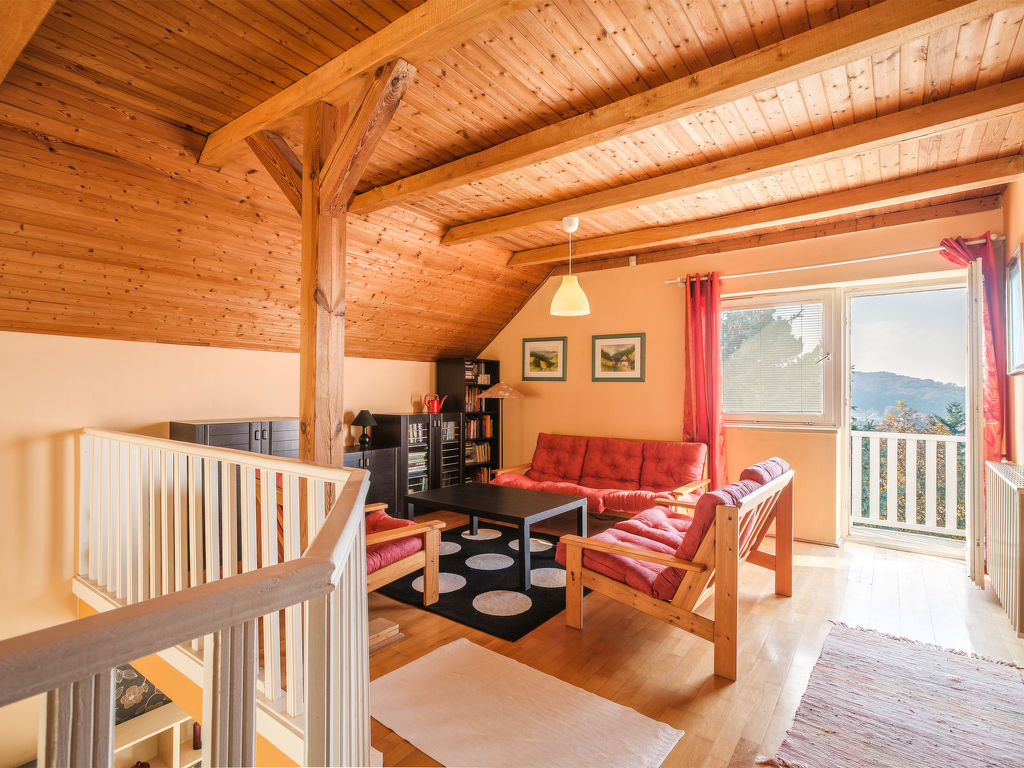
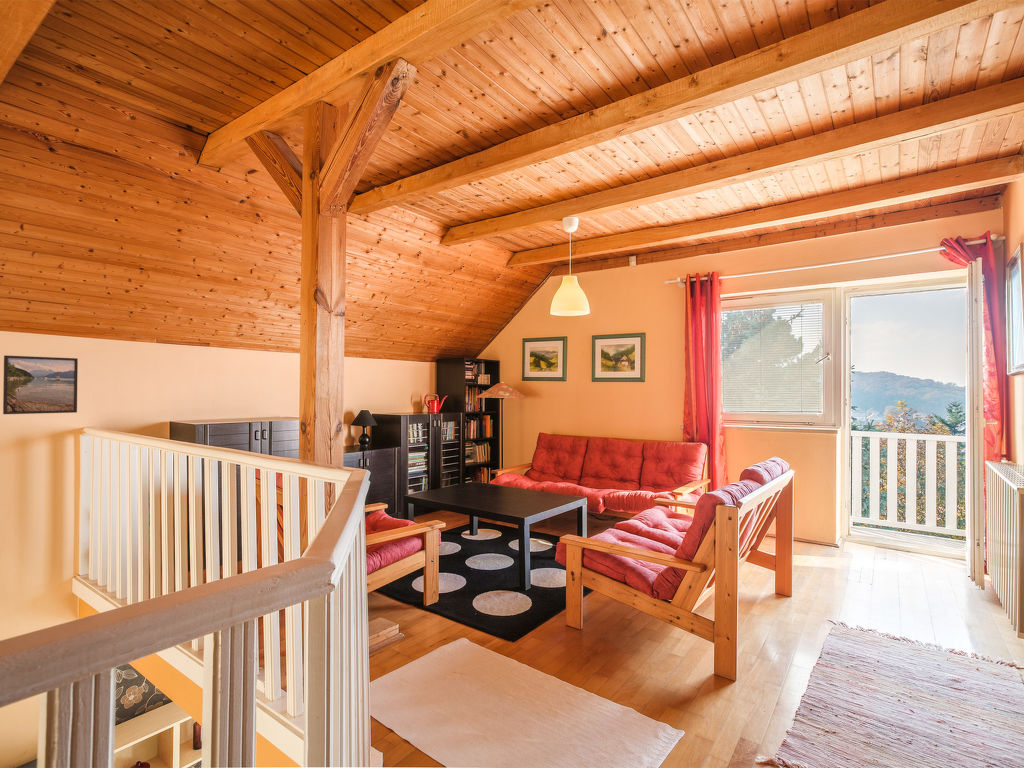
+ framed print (41, 385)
